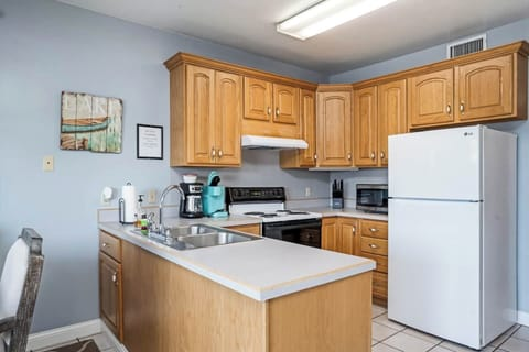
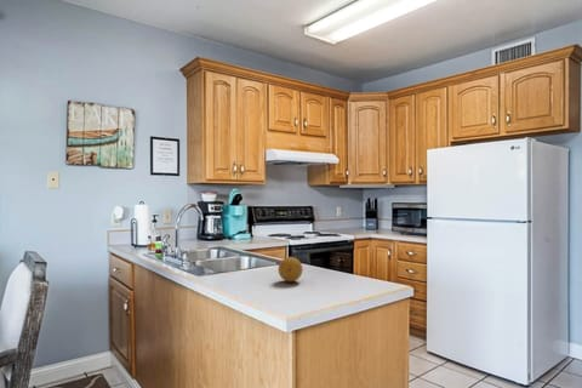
+ fruit (290, 269)
